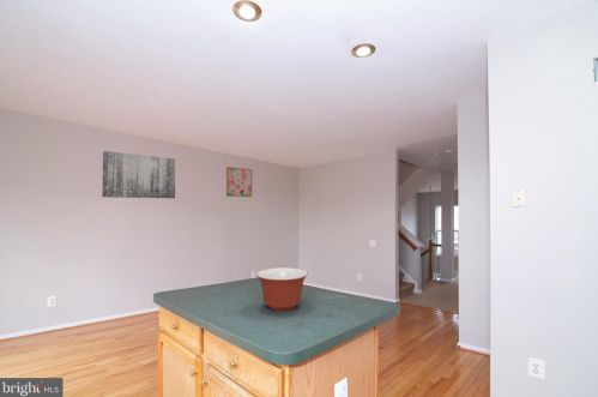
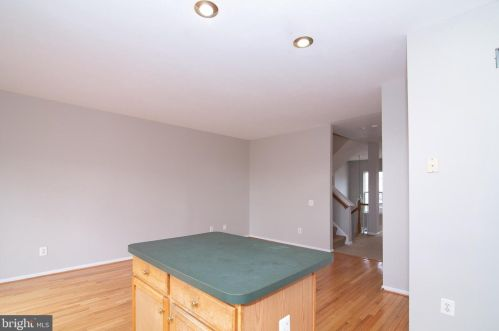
- mixing bowl (282, 289)
- wall art (141, 176)
- wall art (238, 182)
